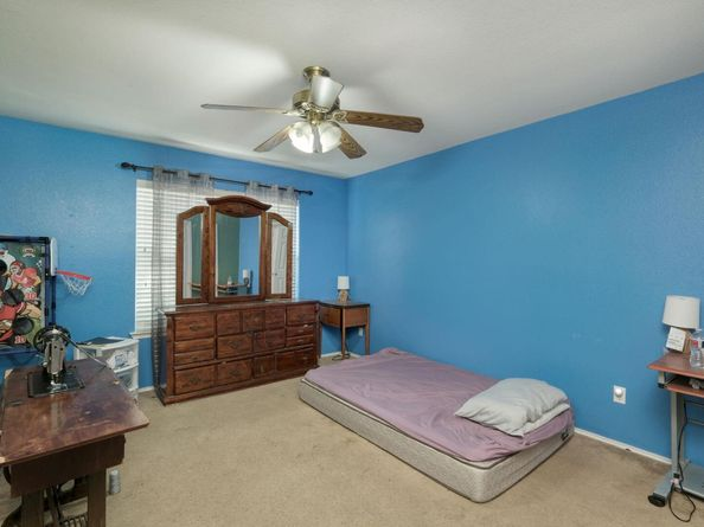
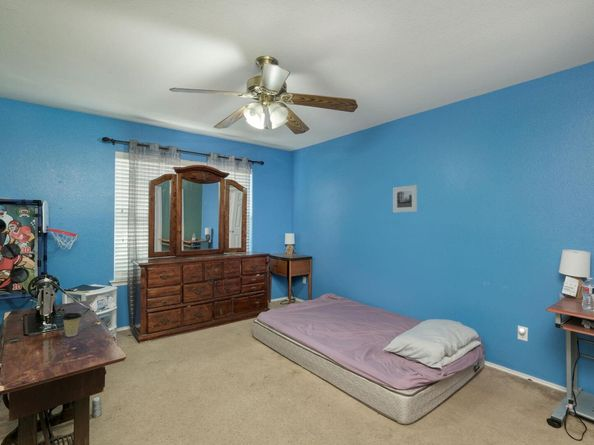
+ coffee cup (71, 324)
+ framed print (404, 199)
